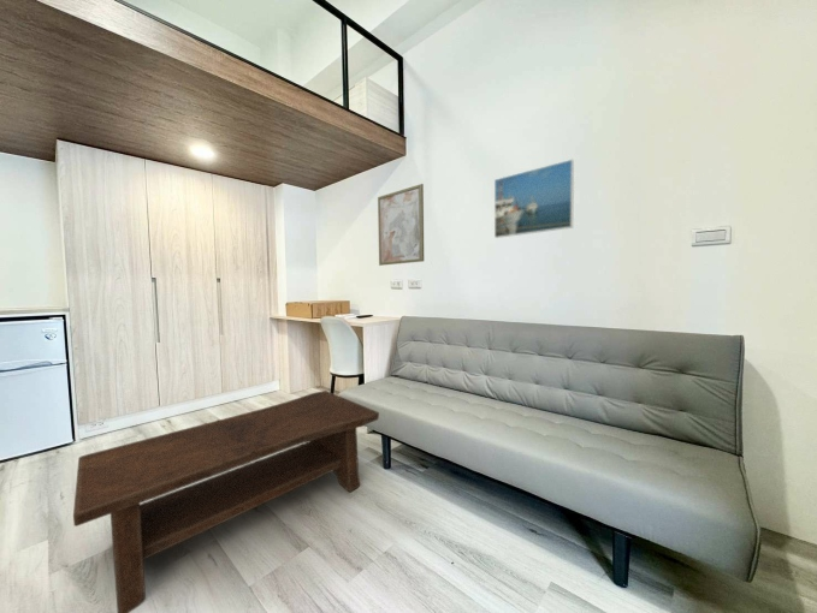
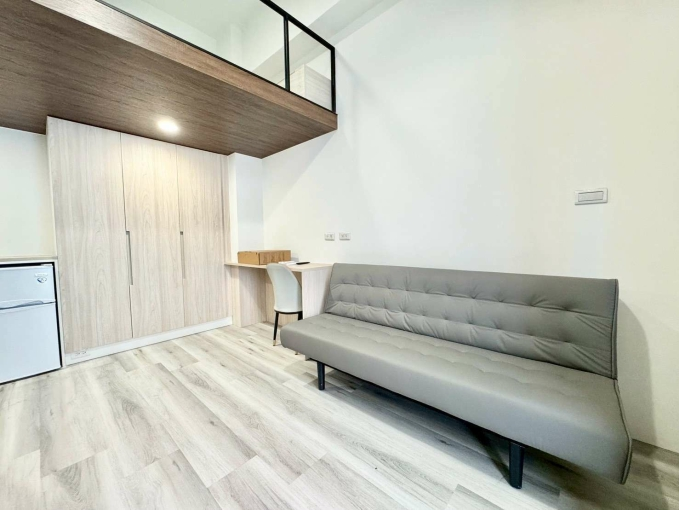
- wall art (398, 227)
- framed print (531, 202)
- coffee table (250, 471)
